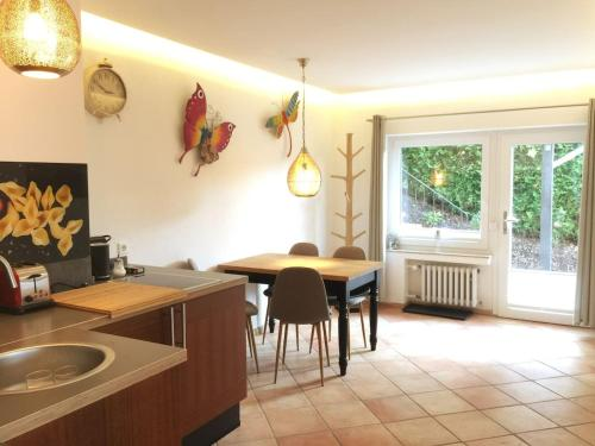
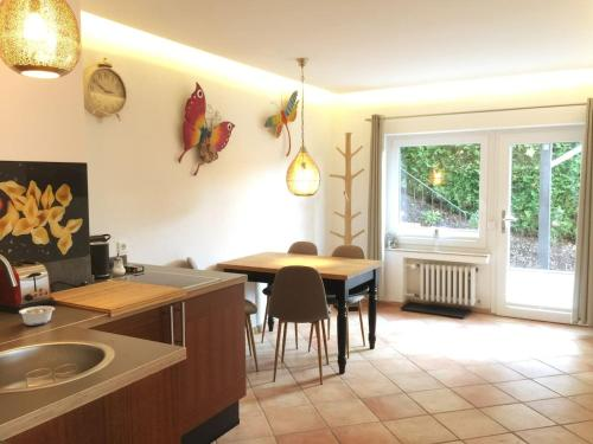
+ legume (37, 315)
